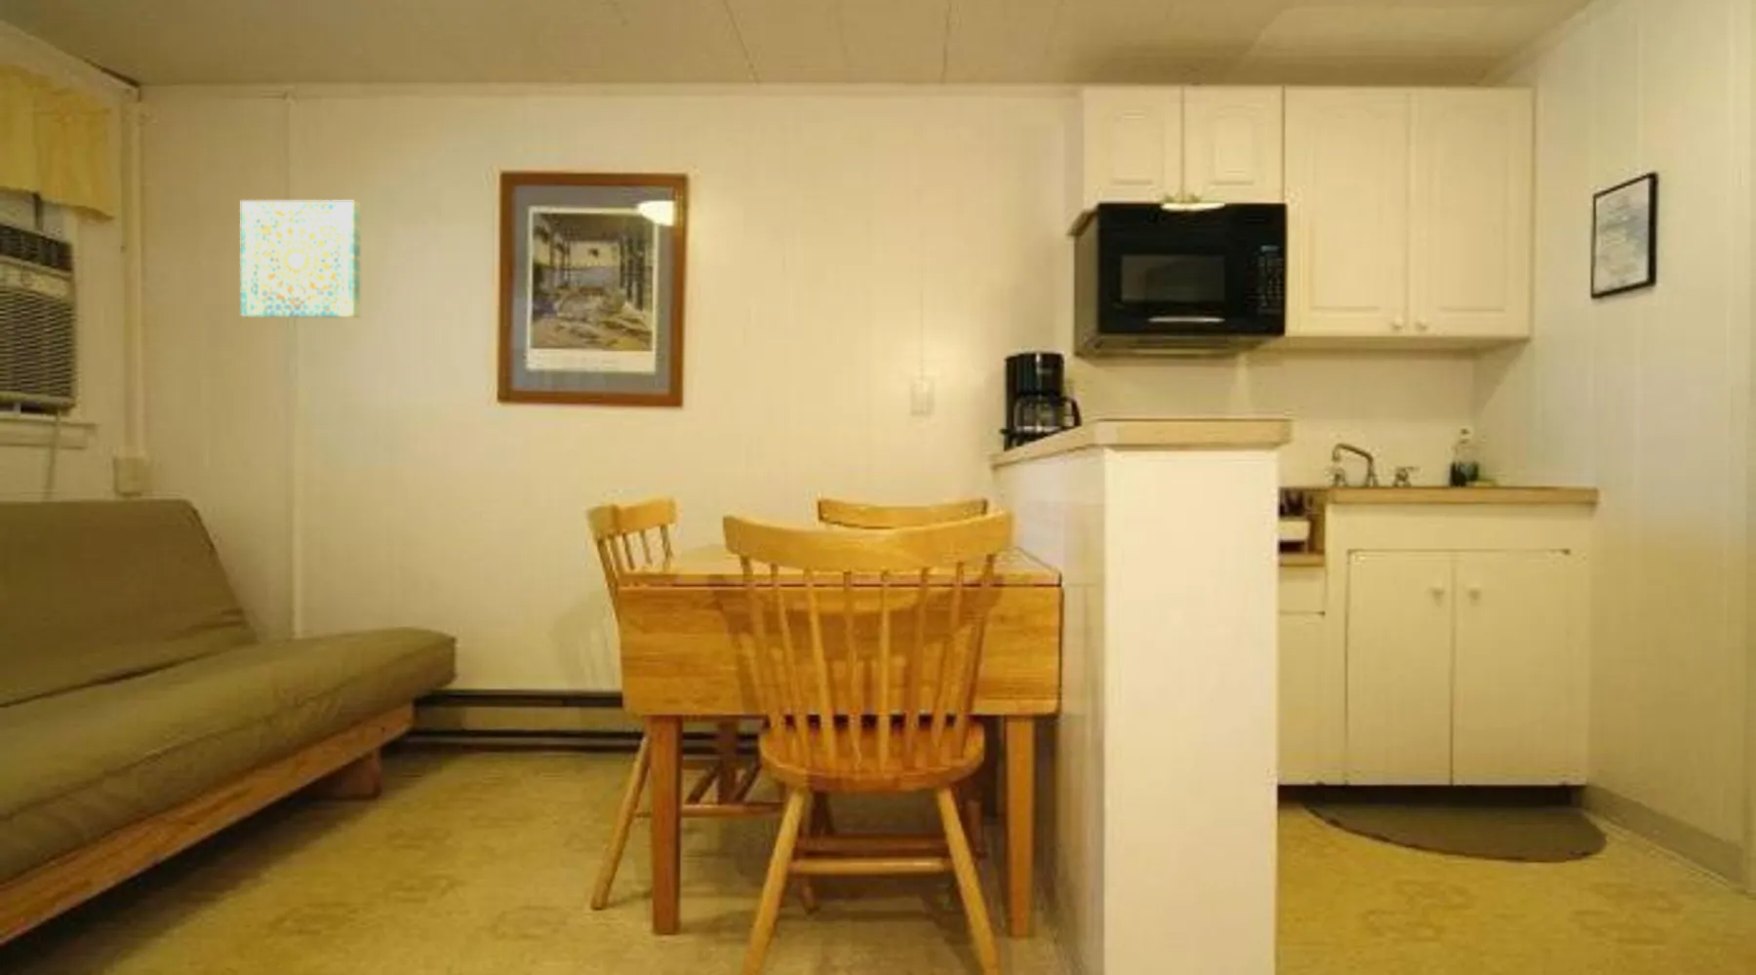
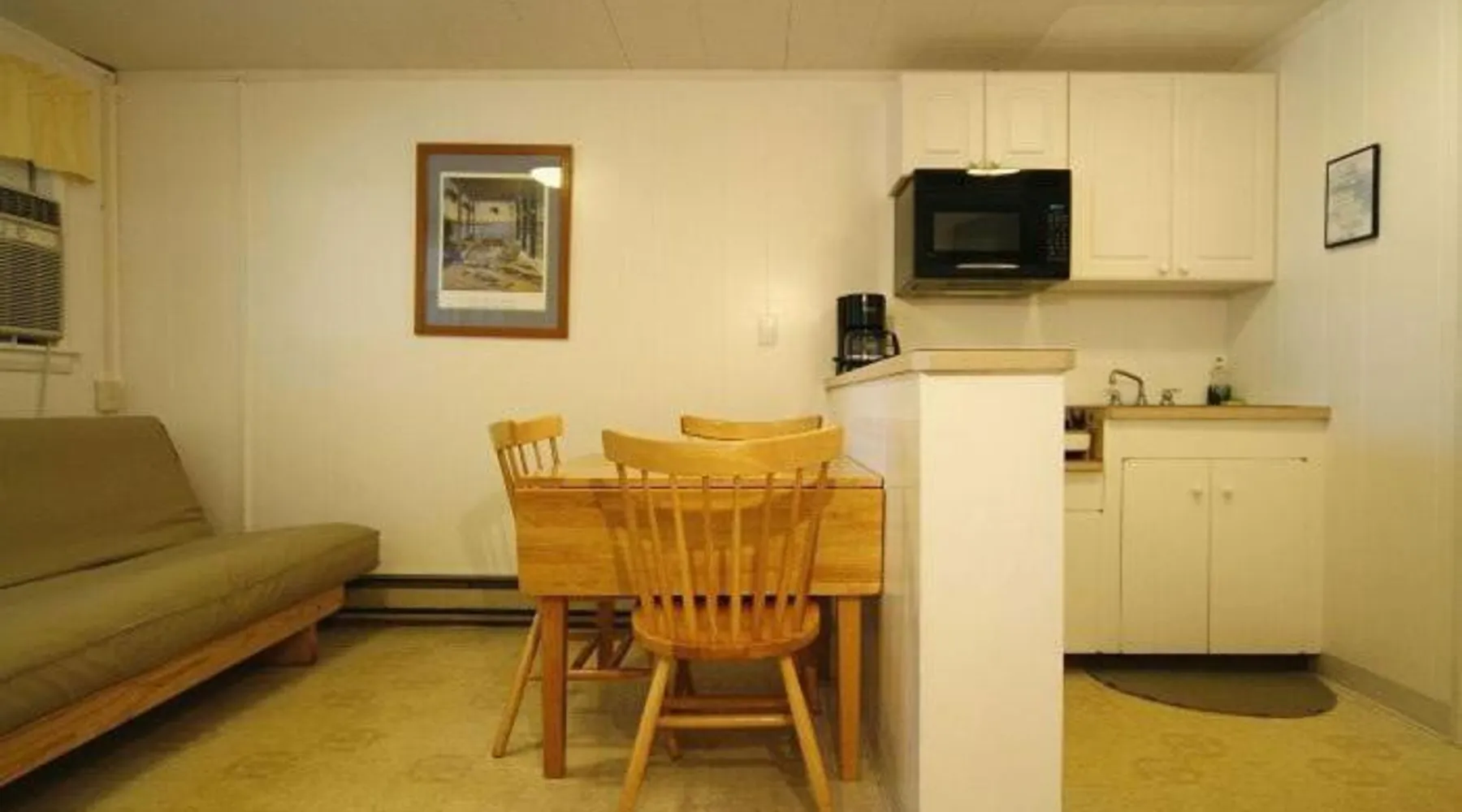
- wall art (300, 259)
